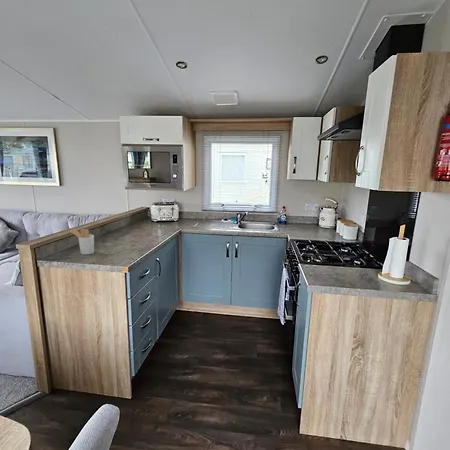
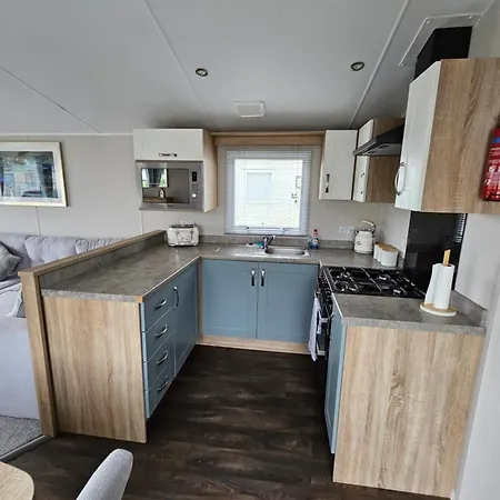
- utensil holder (82, 240)
